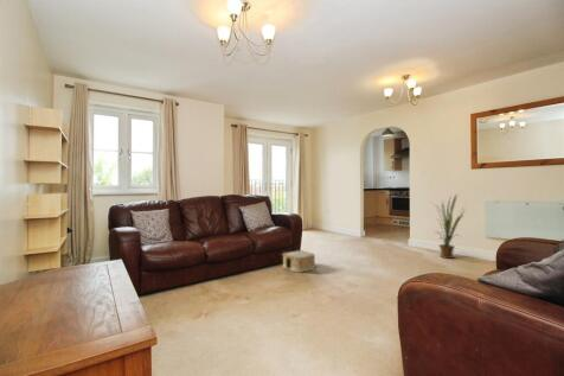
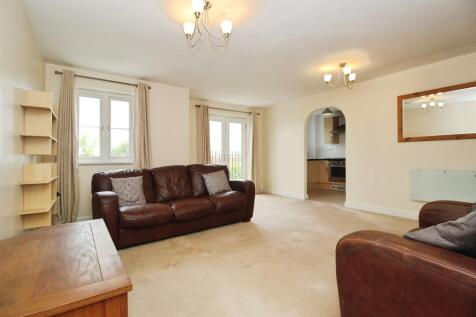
- woven basket (297, 260)
- house plant (447, 225)
